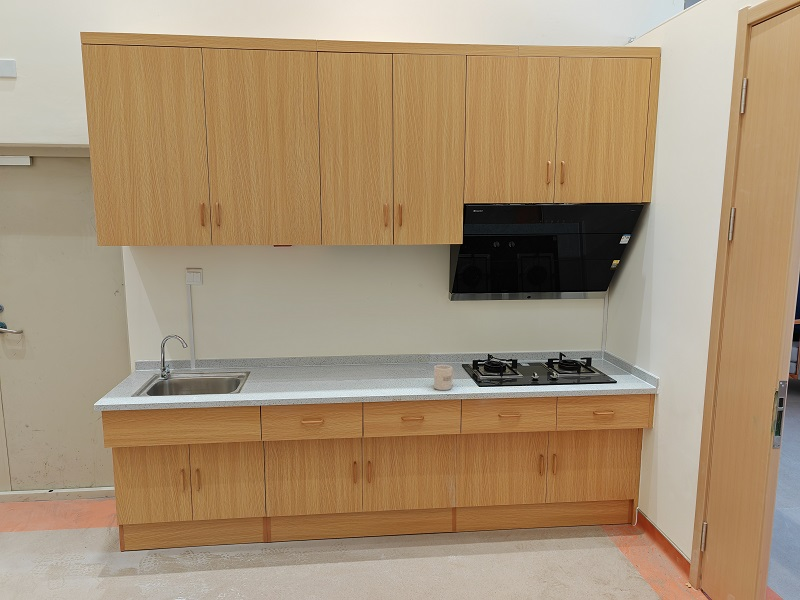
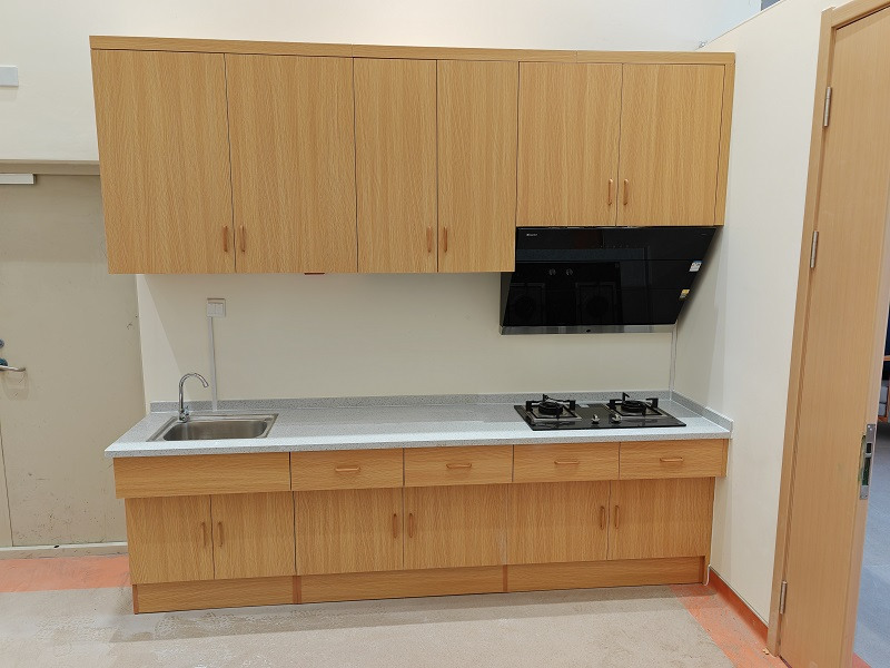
- mug (443, 376)
